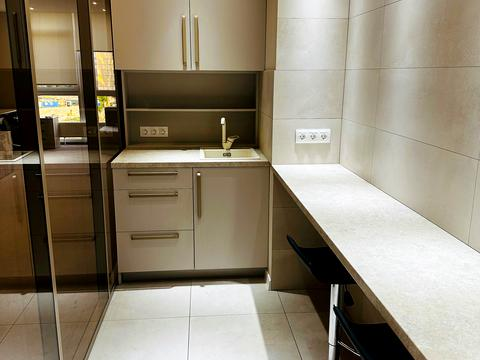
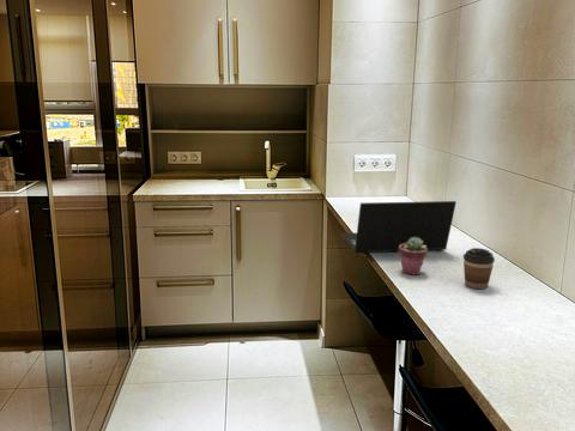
+ laptop (393, 219)
+ coffee cup (478, 266)
+ potted succulent (412, 254)
